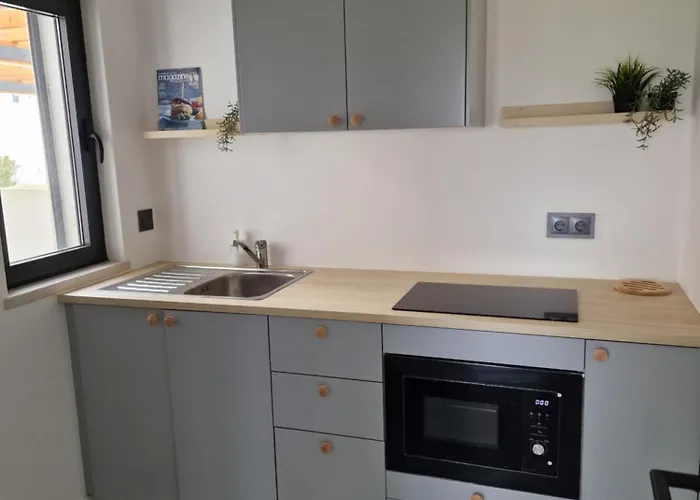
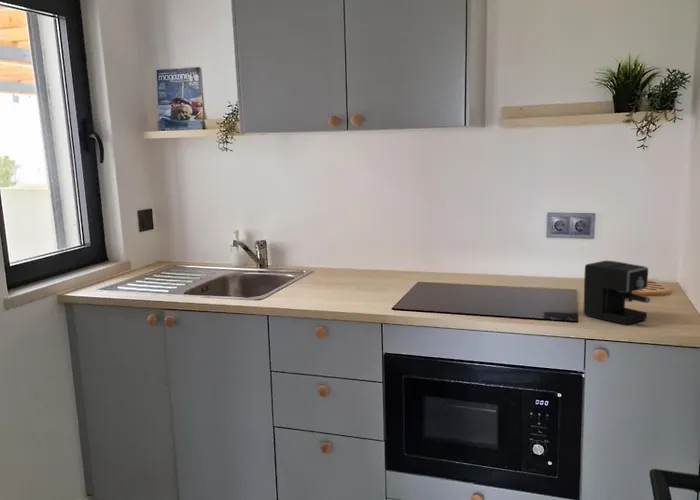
+ coffee maker (629, 286)
